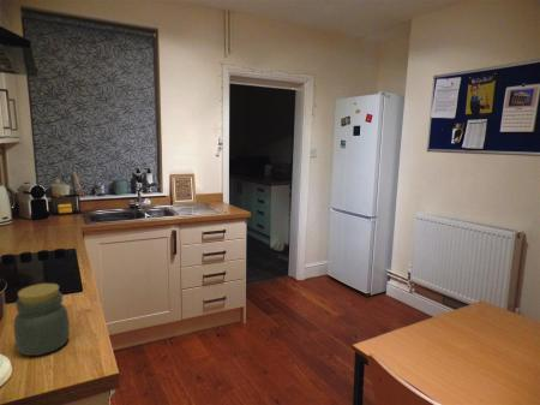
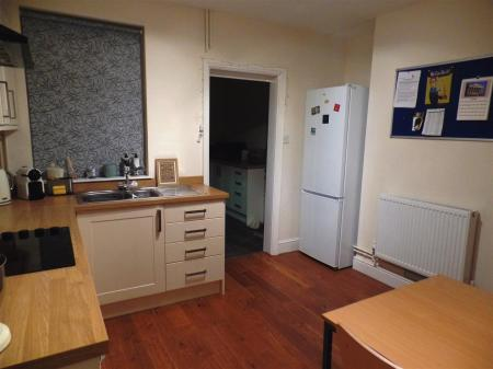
- jar (41, 317)
